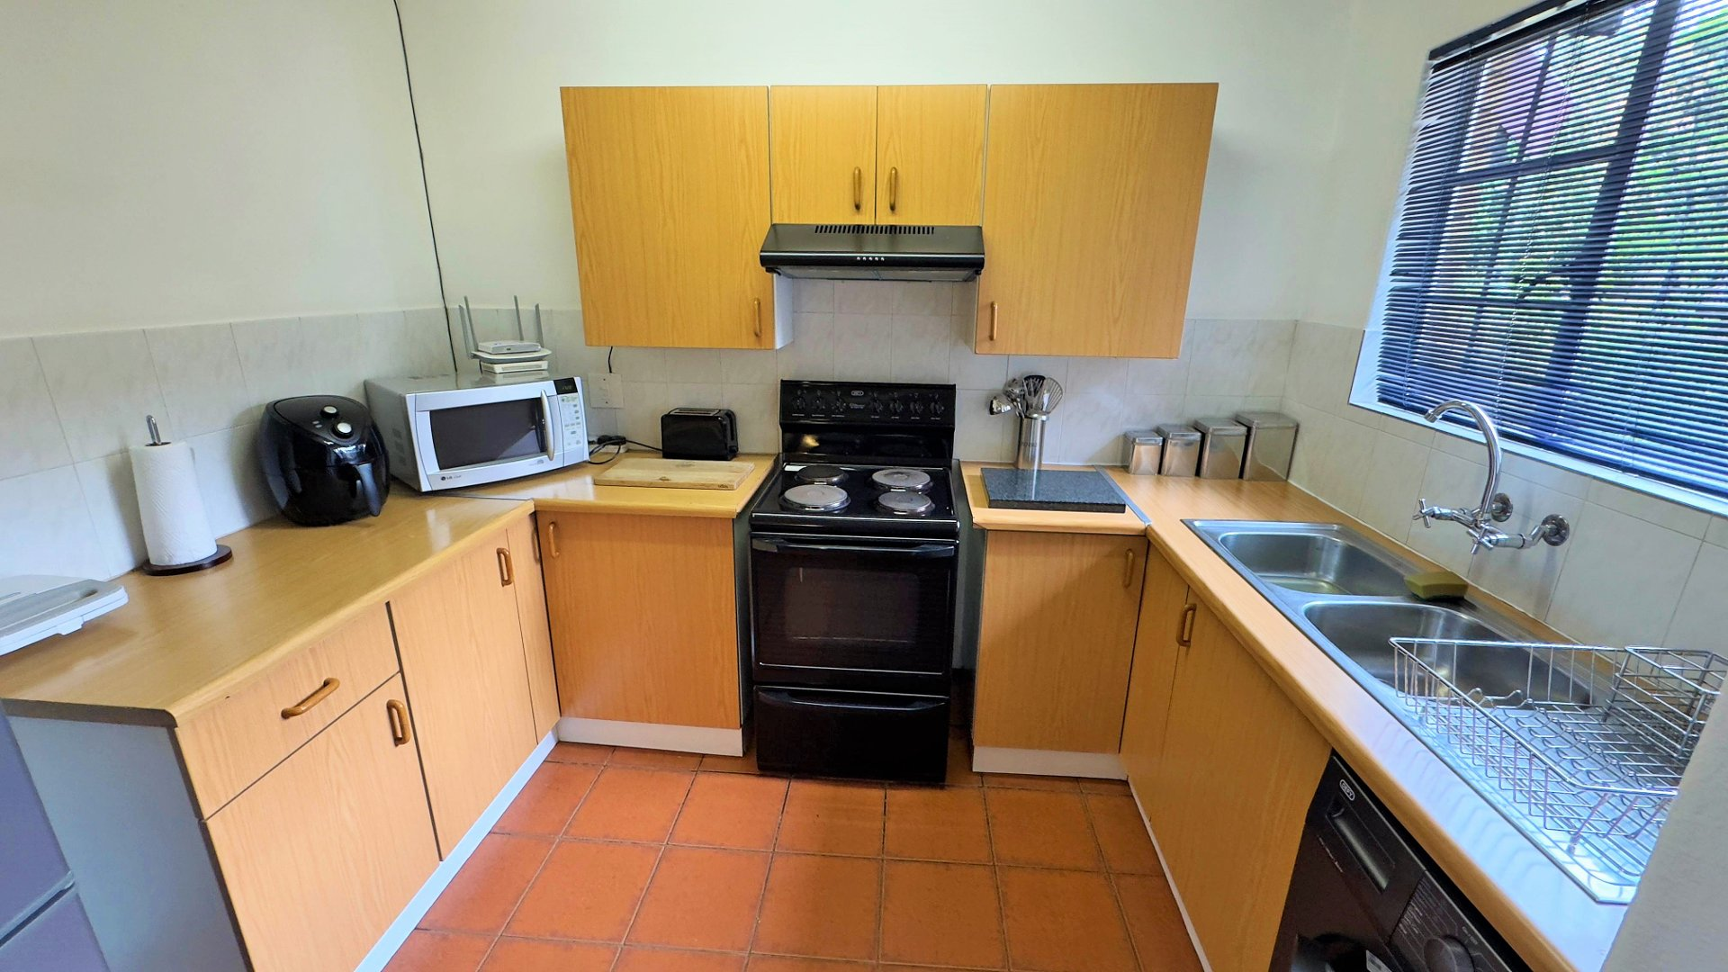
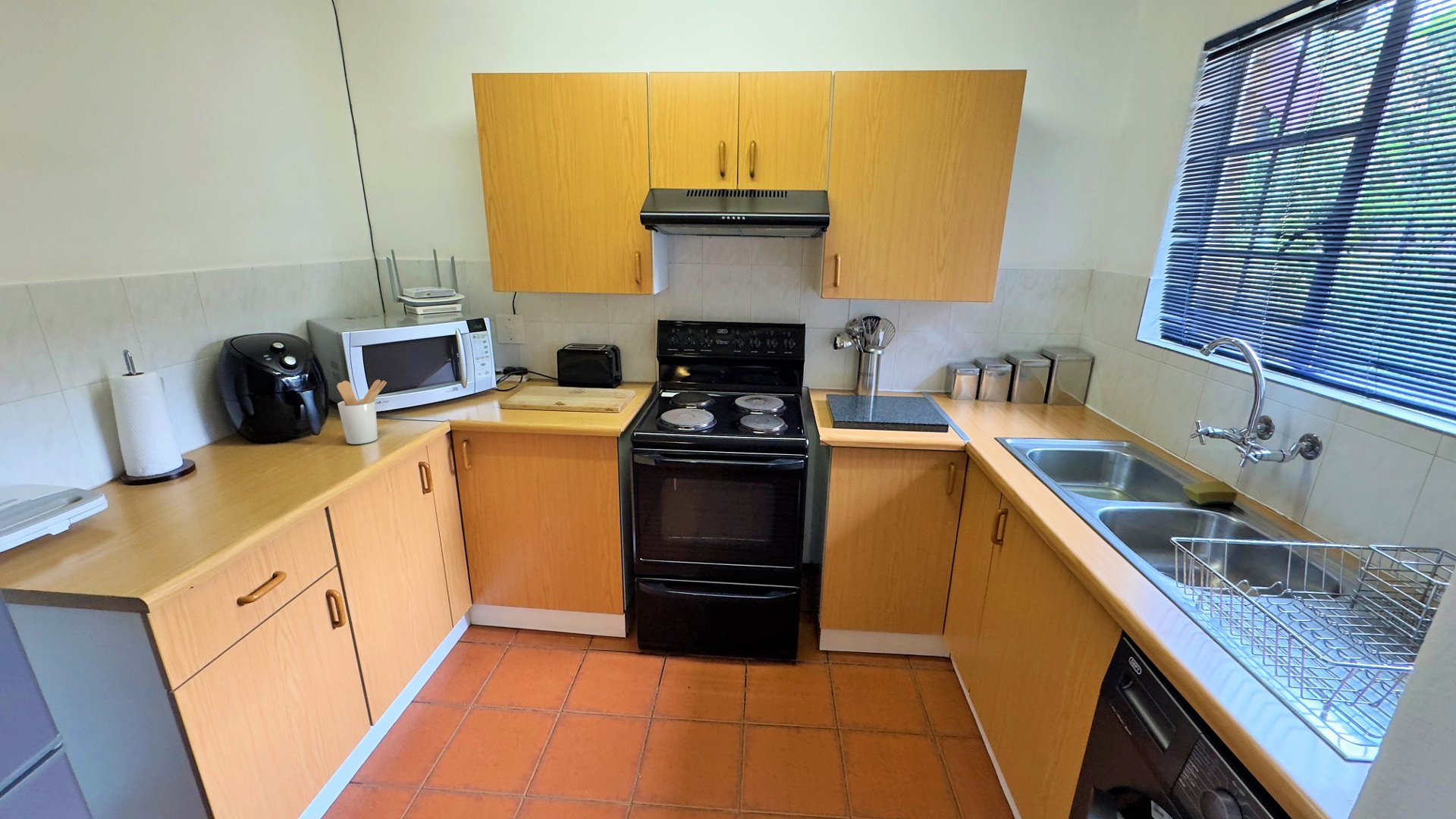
+ utensil holder (366, 410)
